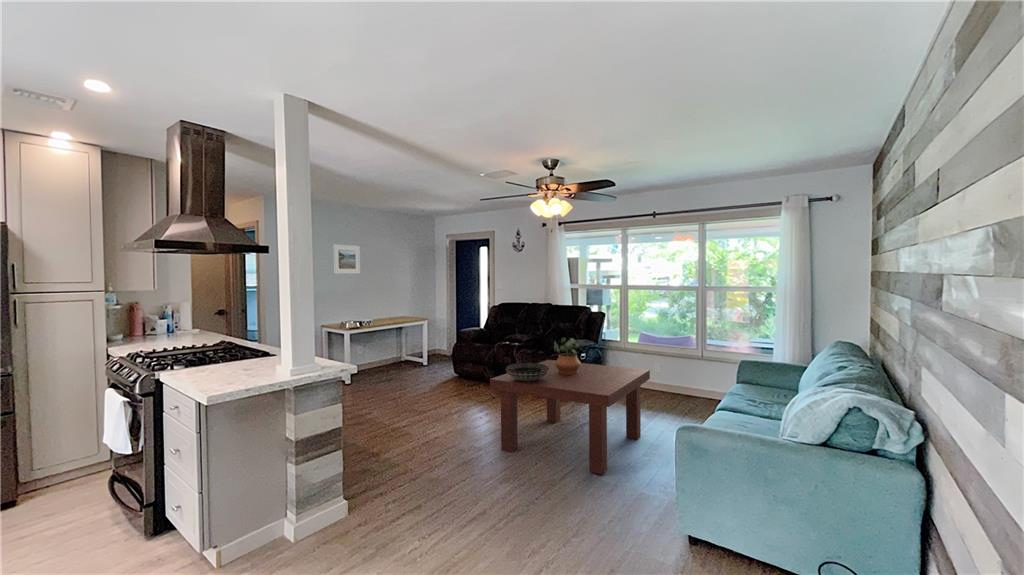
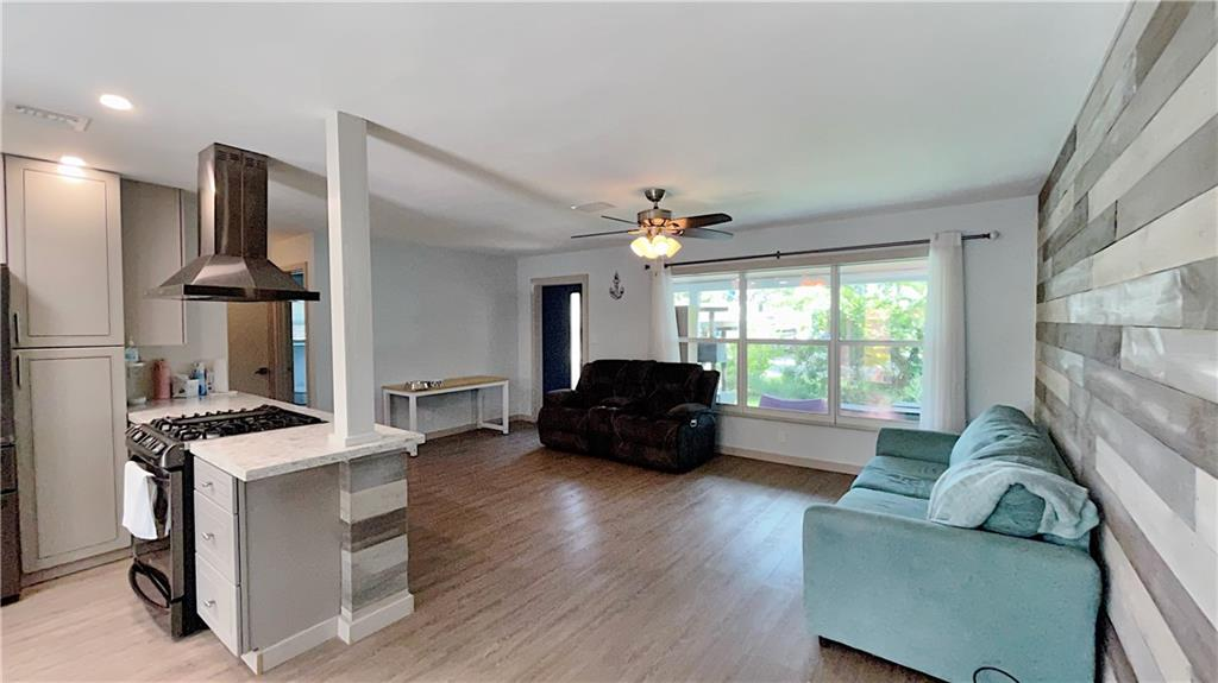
- potted plant (568, 354)
- decorative bowl (527, 372)
- coffee table (573, 401)
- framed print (347, 259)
